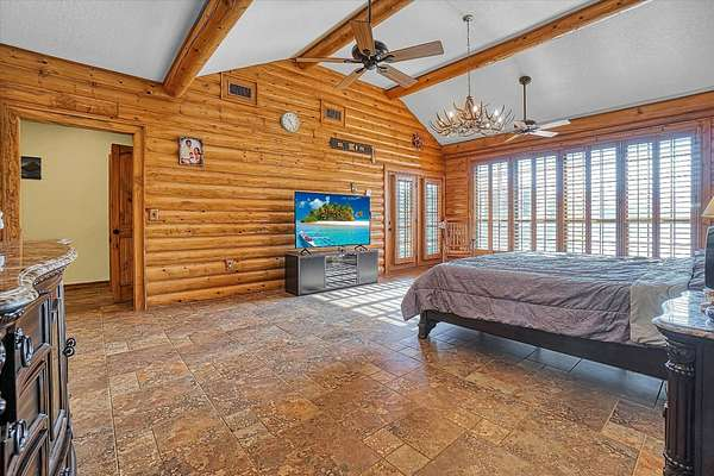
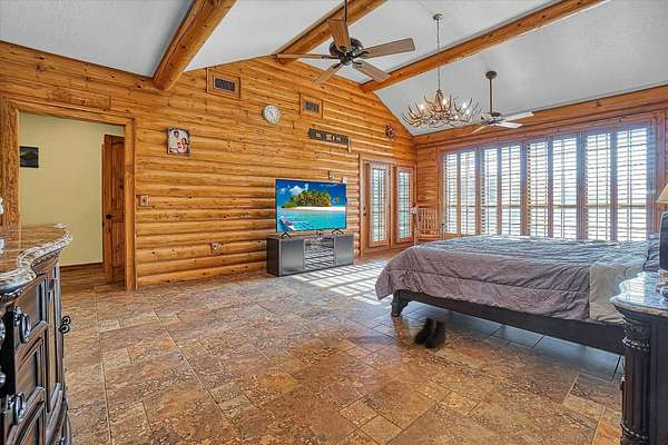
+ boots (430, 330)
